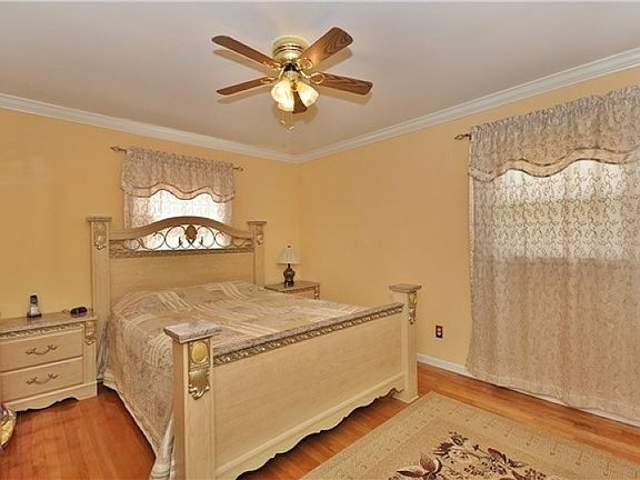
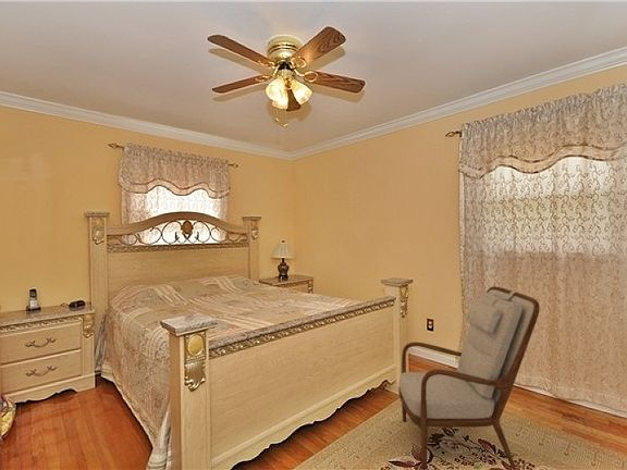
+ armchair (459, 367)
